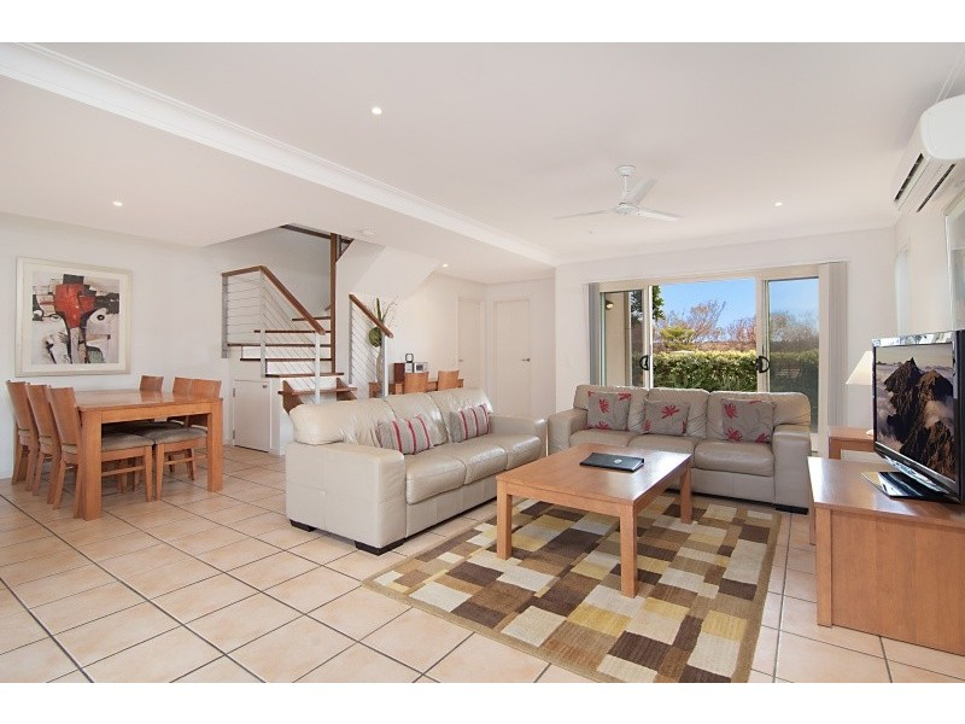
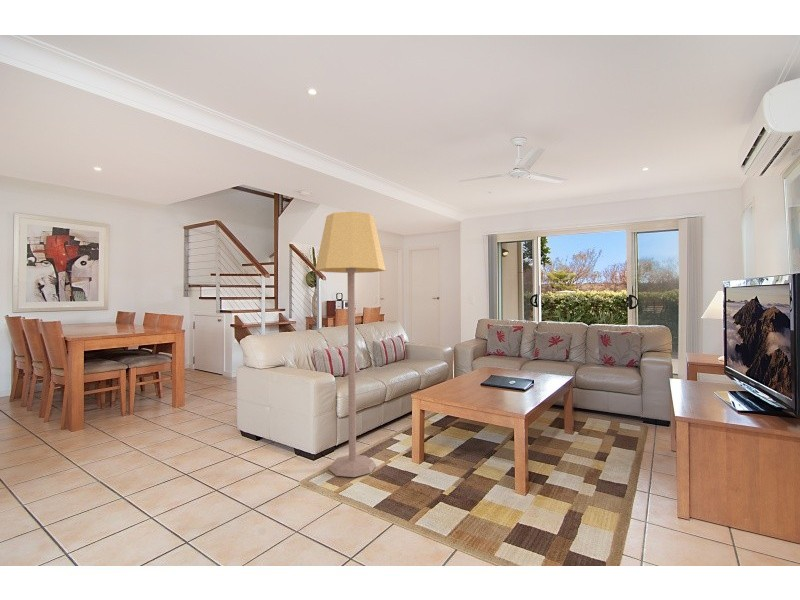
+ lamp (351, 342)
